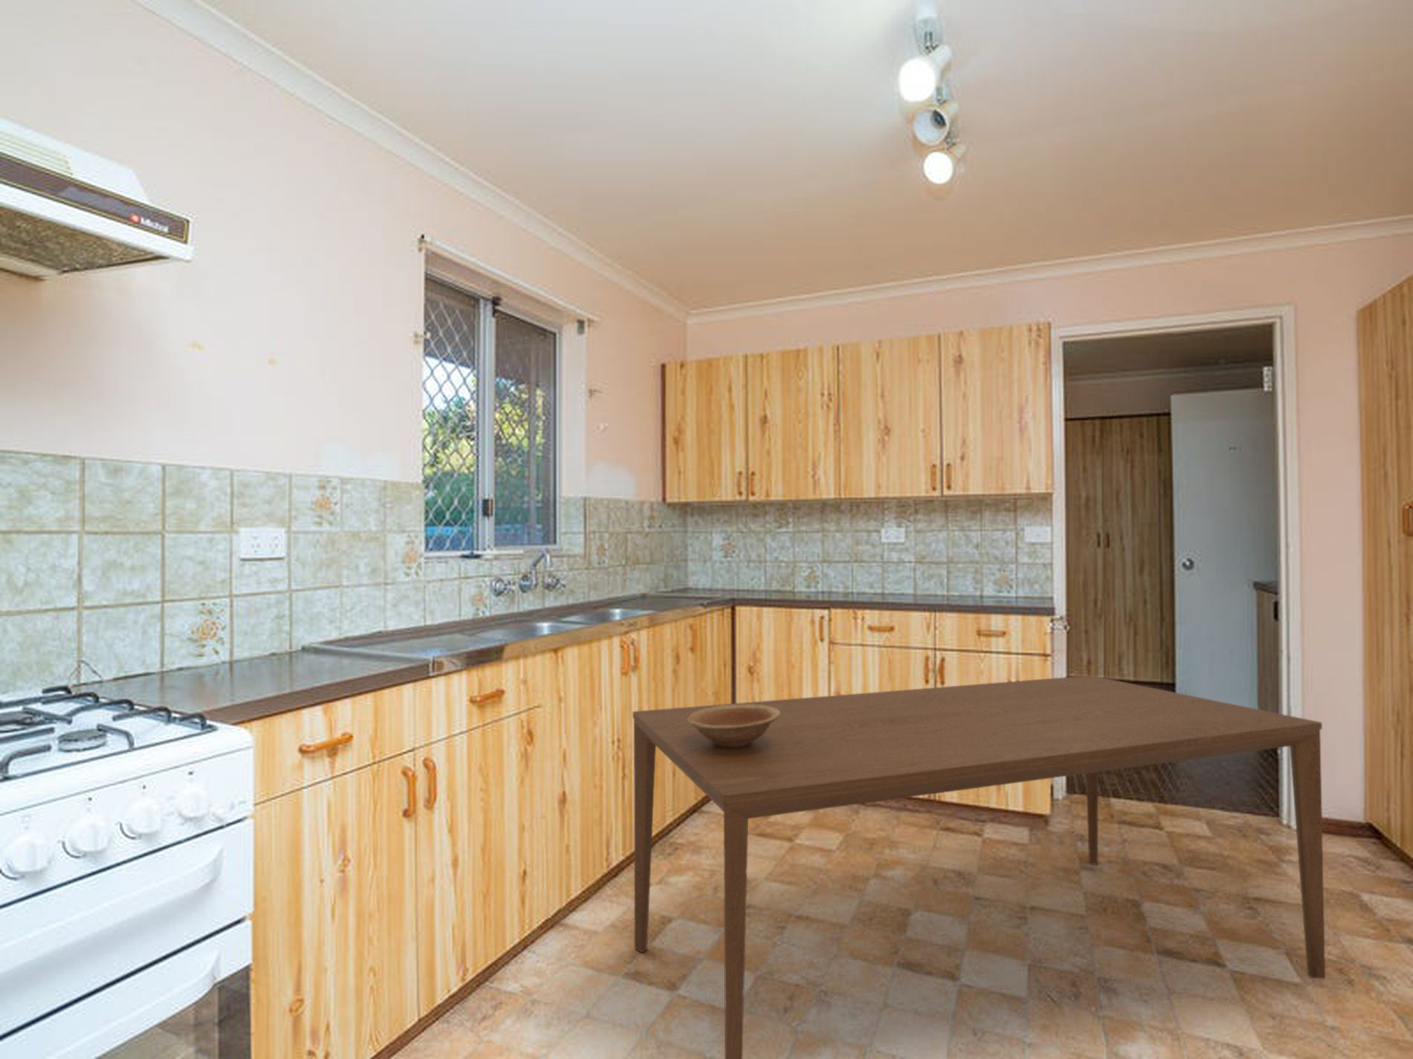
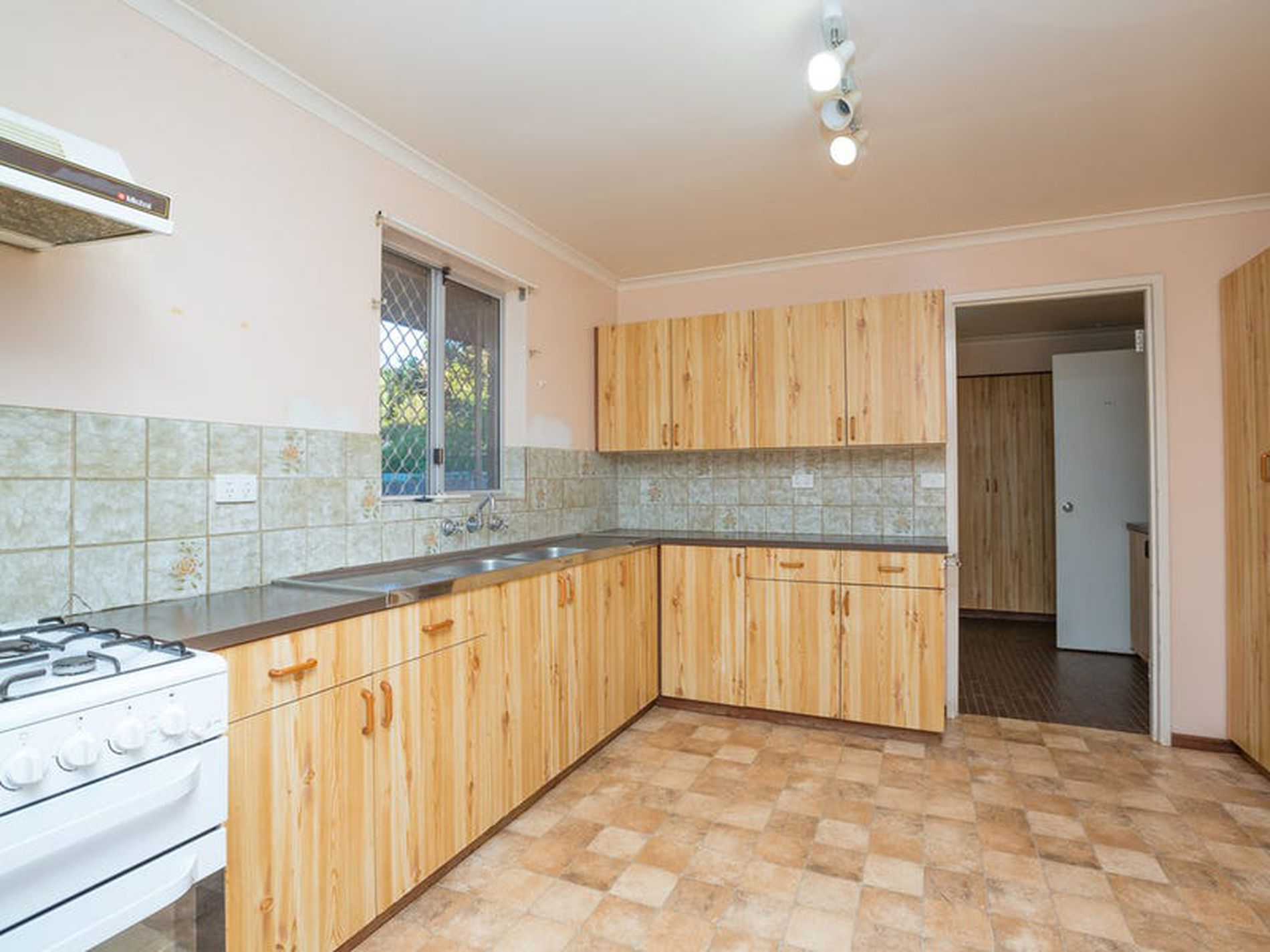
- bowl (733, 726)
- dining table (960, 790)
